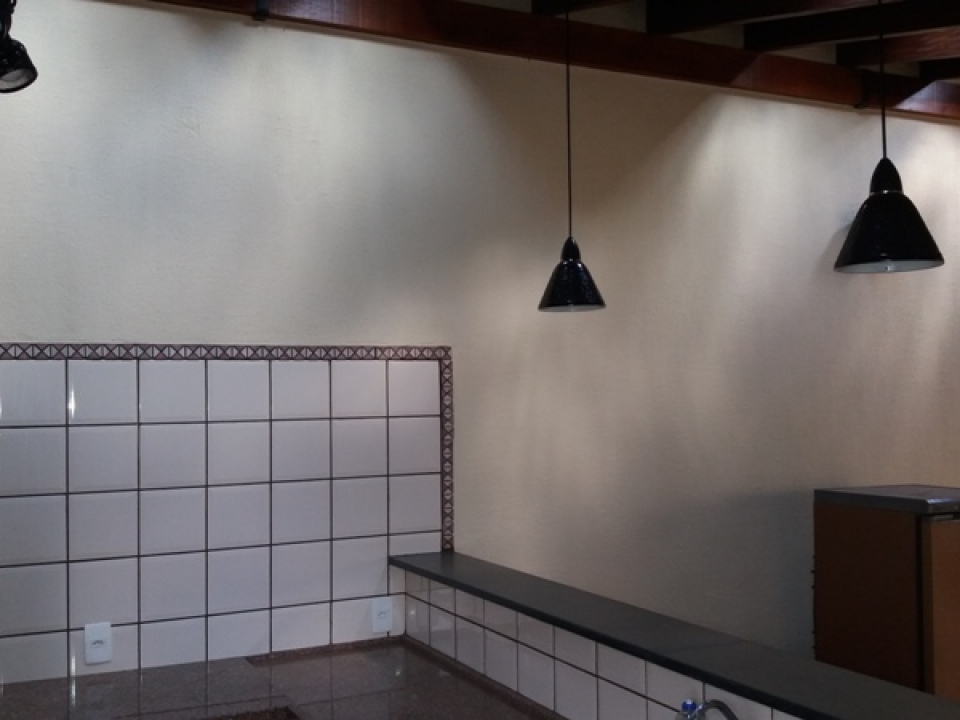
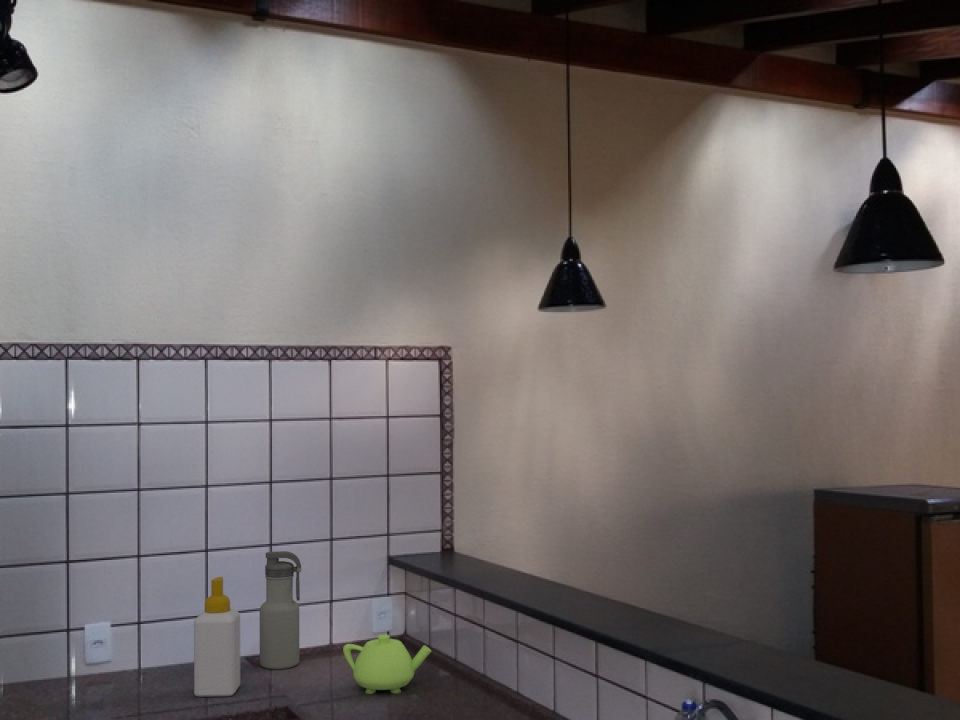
+ water bottle (280, 608)
+ soap bottle (217, 635)
+ teapot (387, 661)
